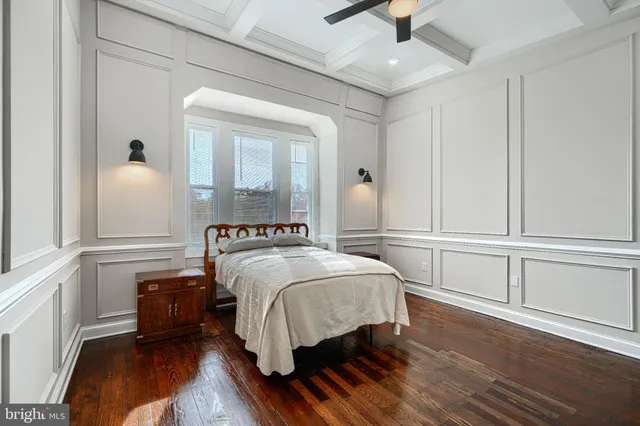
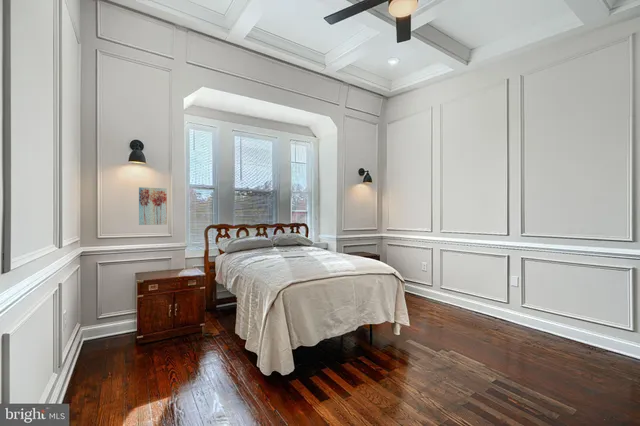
+ wall art (153, 206)
